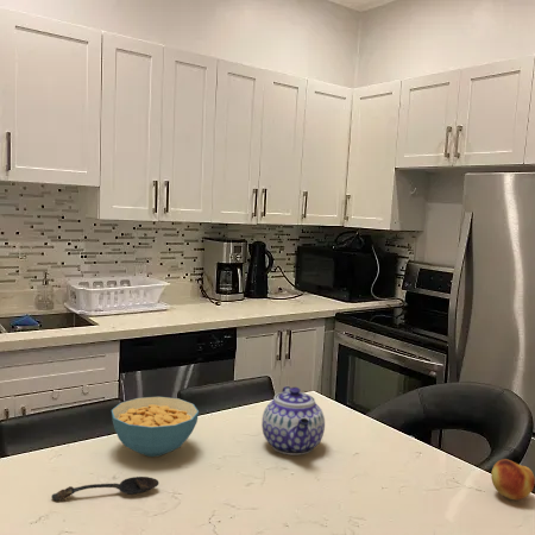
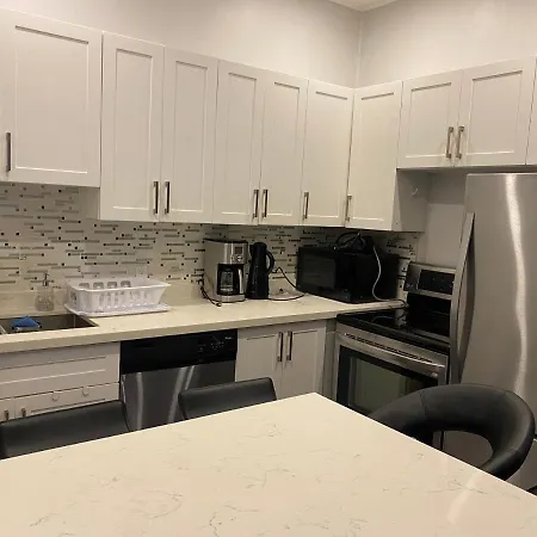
- spoon (106, 486)
- teapot (294, 417)
- cereal bowl (155, 430)
- fruit (512, 479)
